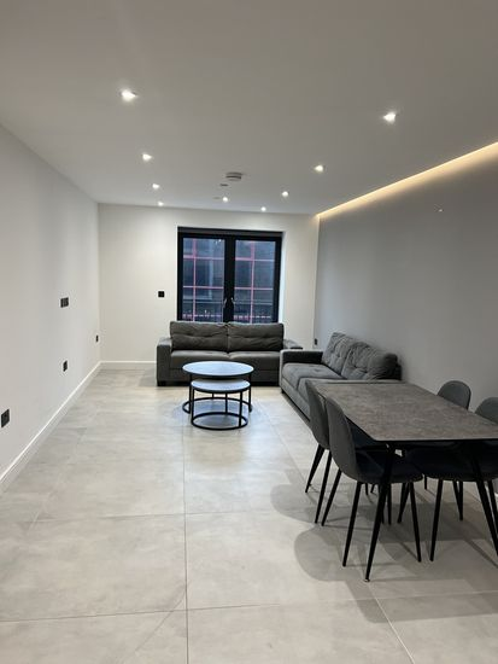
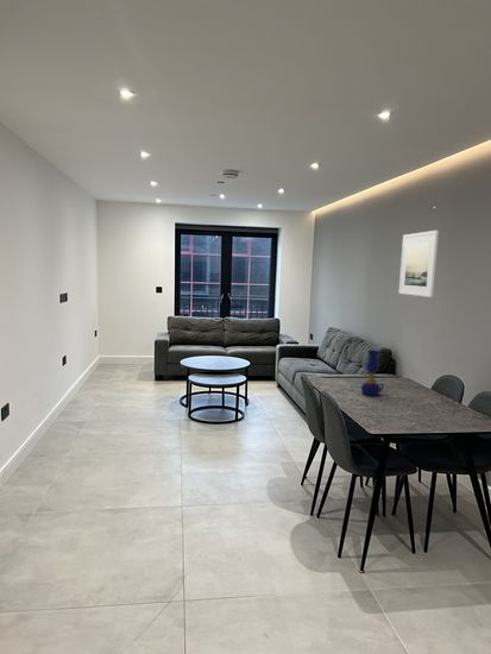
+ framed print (416, 264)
+ oil lamp (373, 372)
